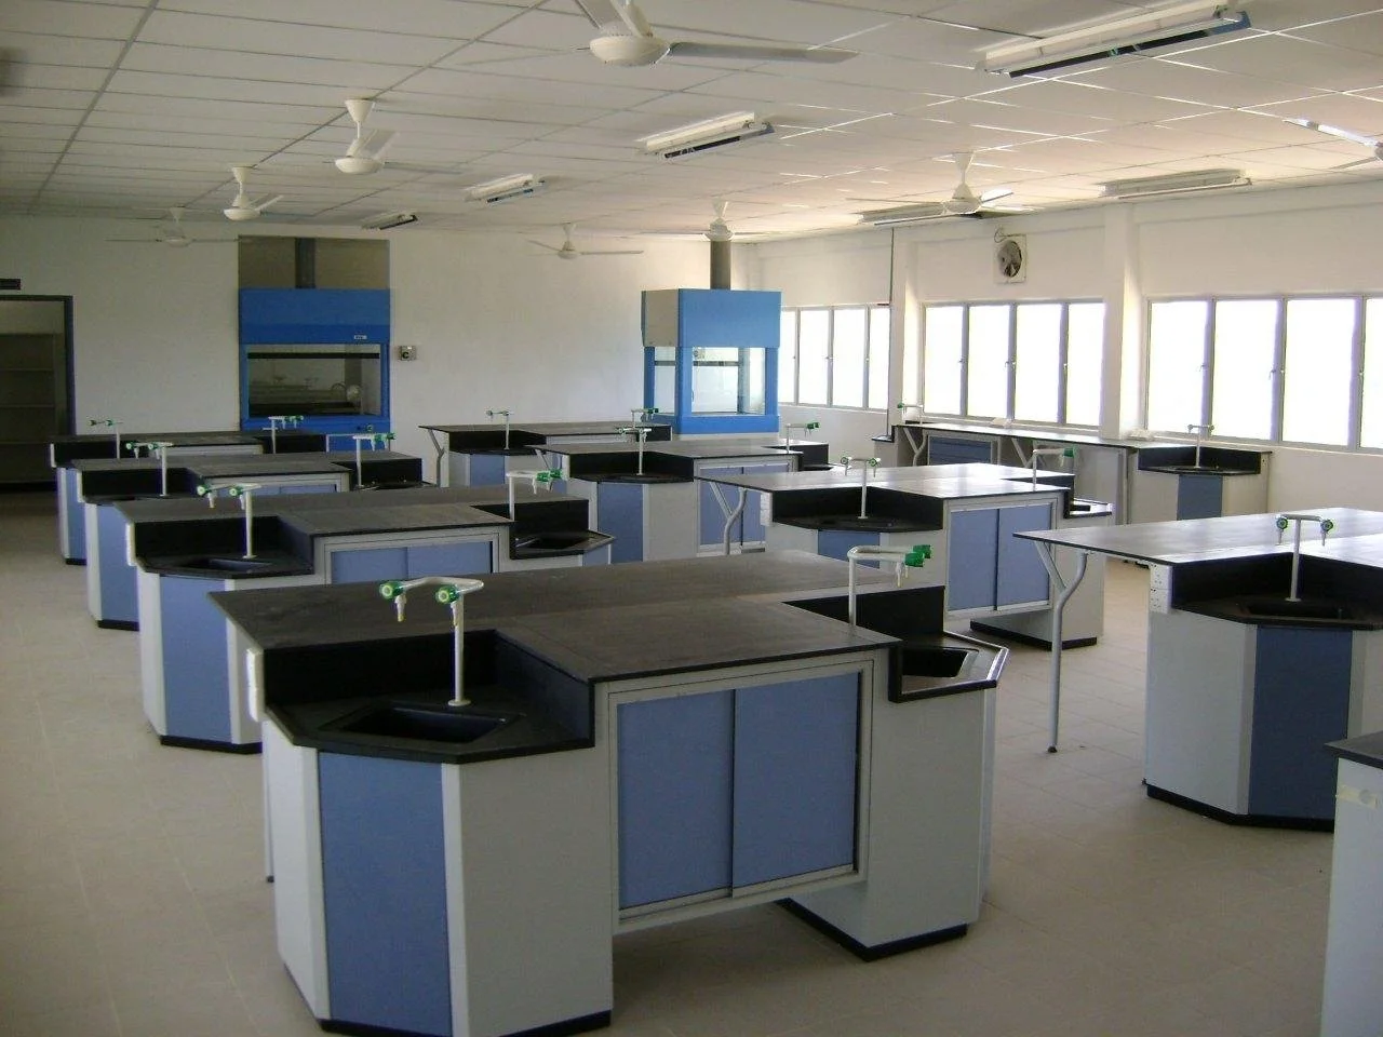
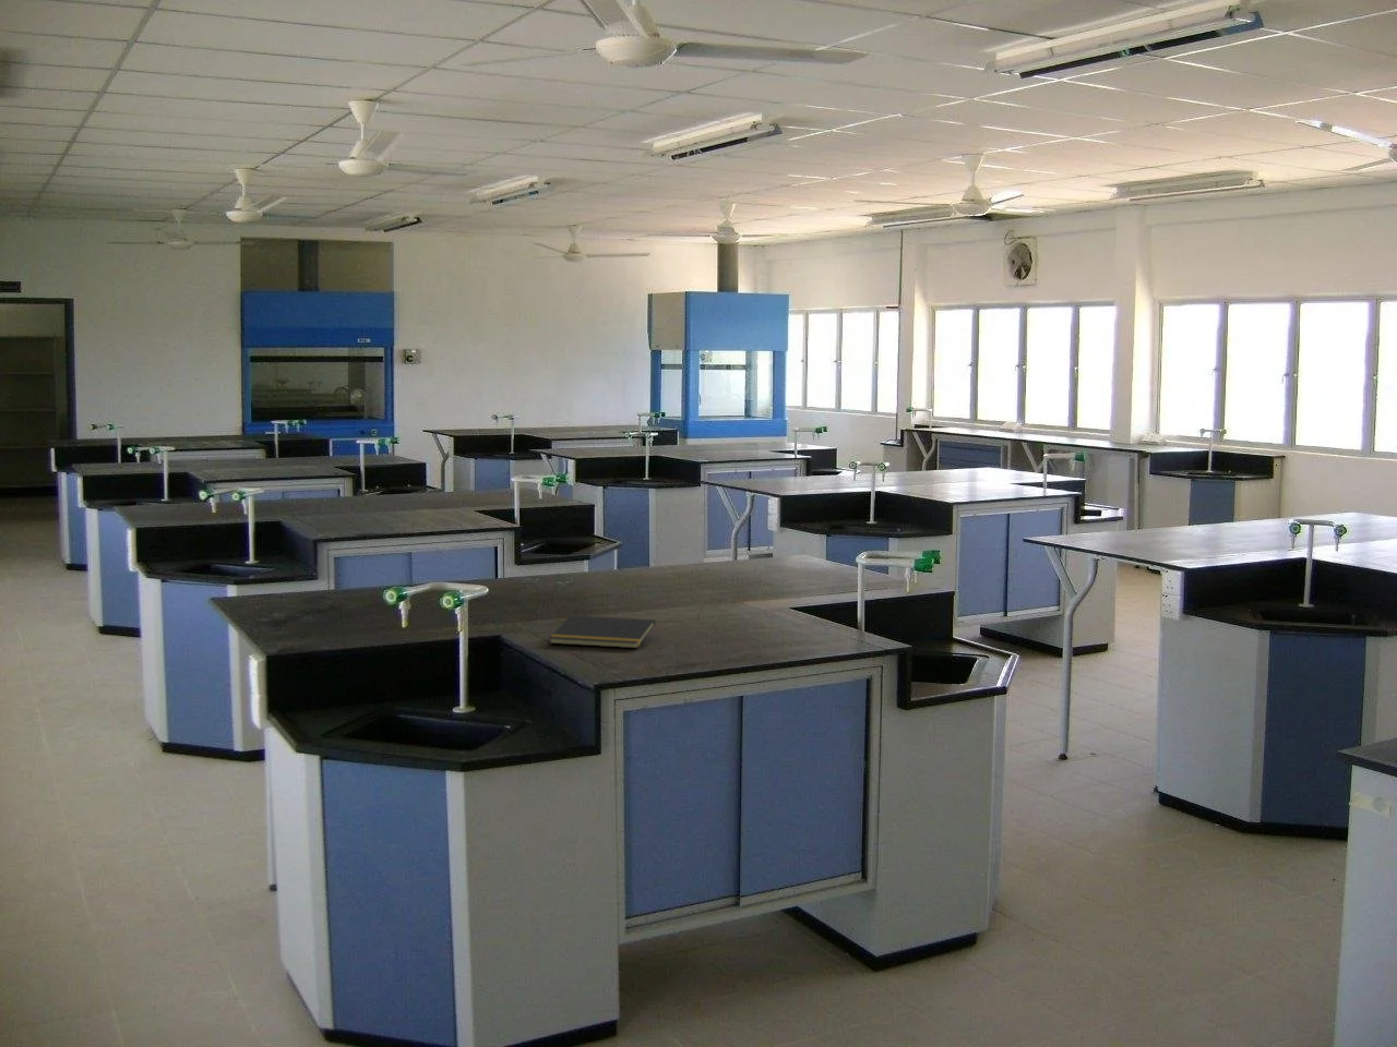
+ notepad (603, 630)
